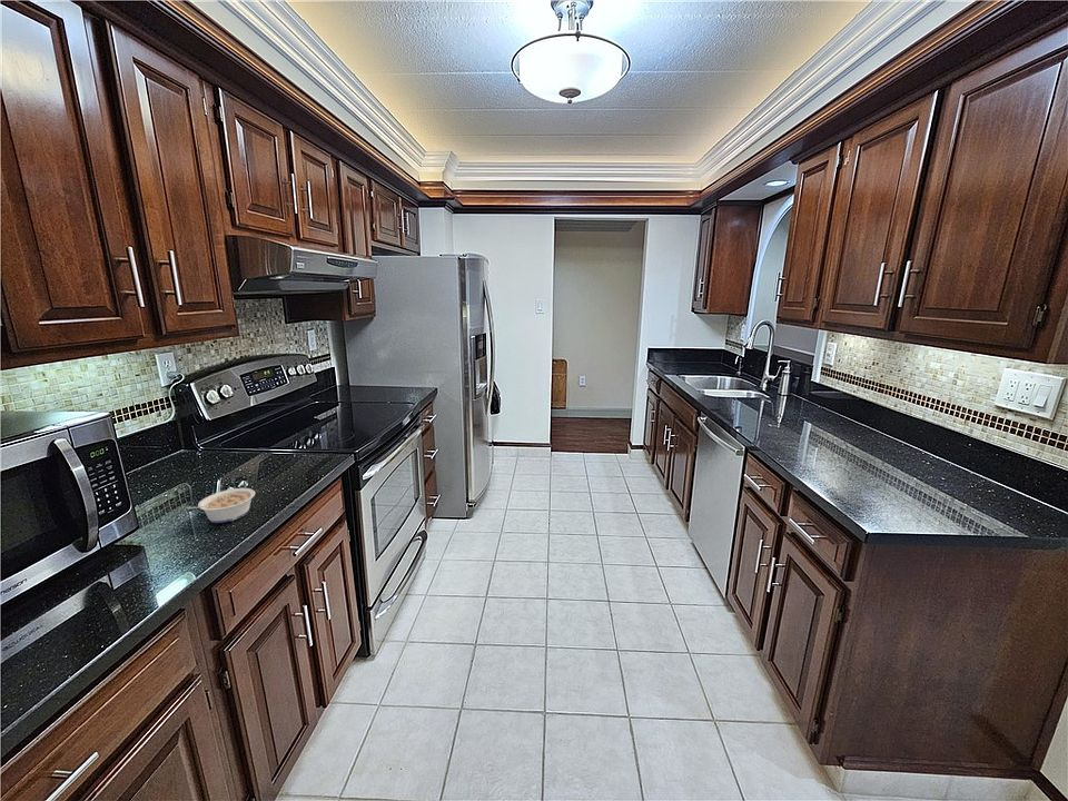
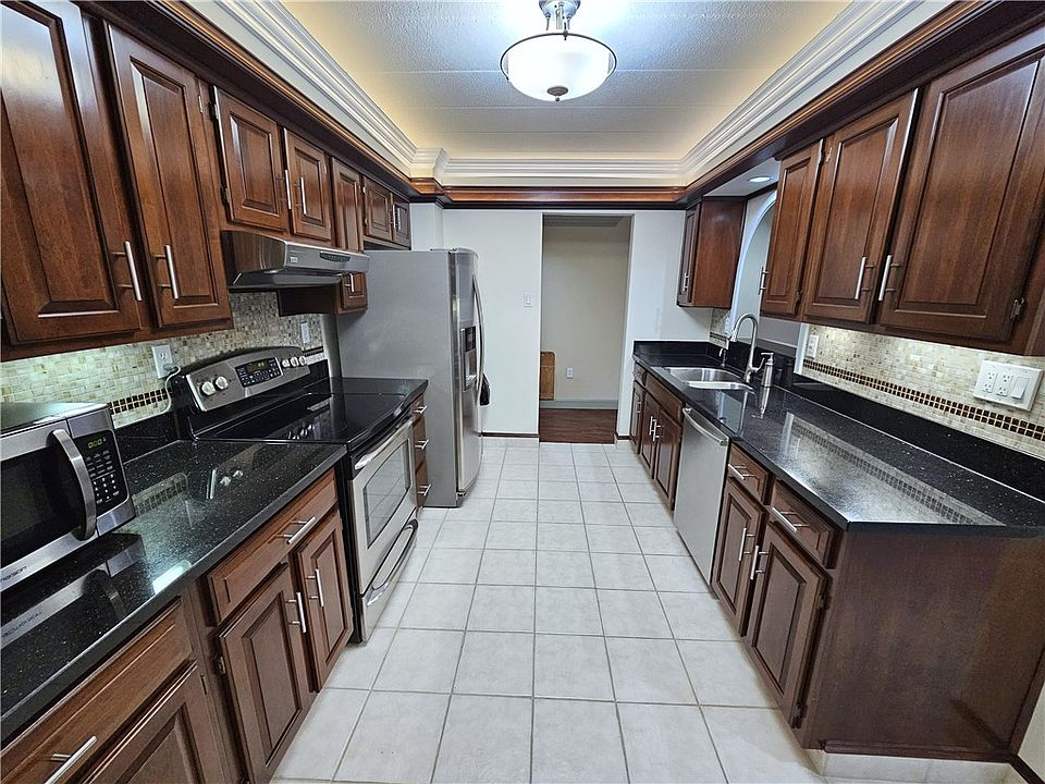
- legume (227, 505)
